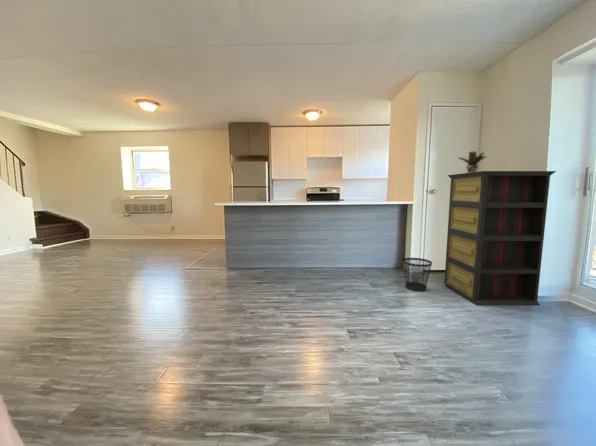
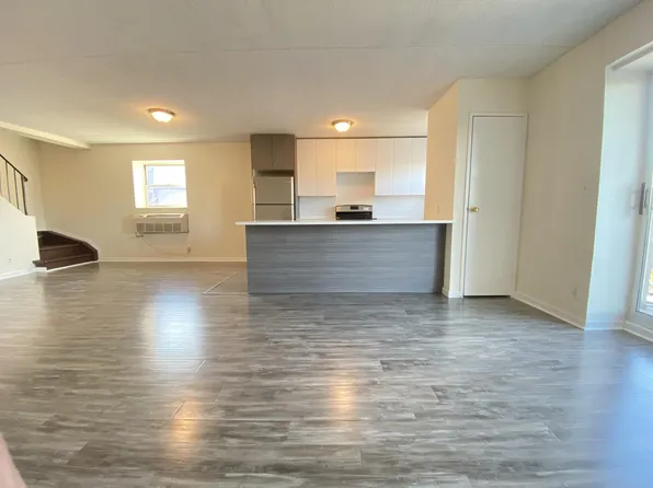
- wastebasket (416, 274)
- bookshelf (491, 235)
- potted plant (471, 162)
